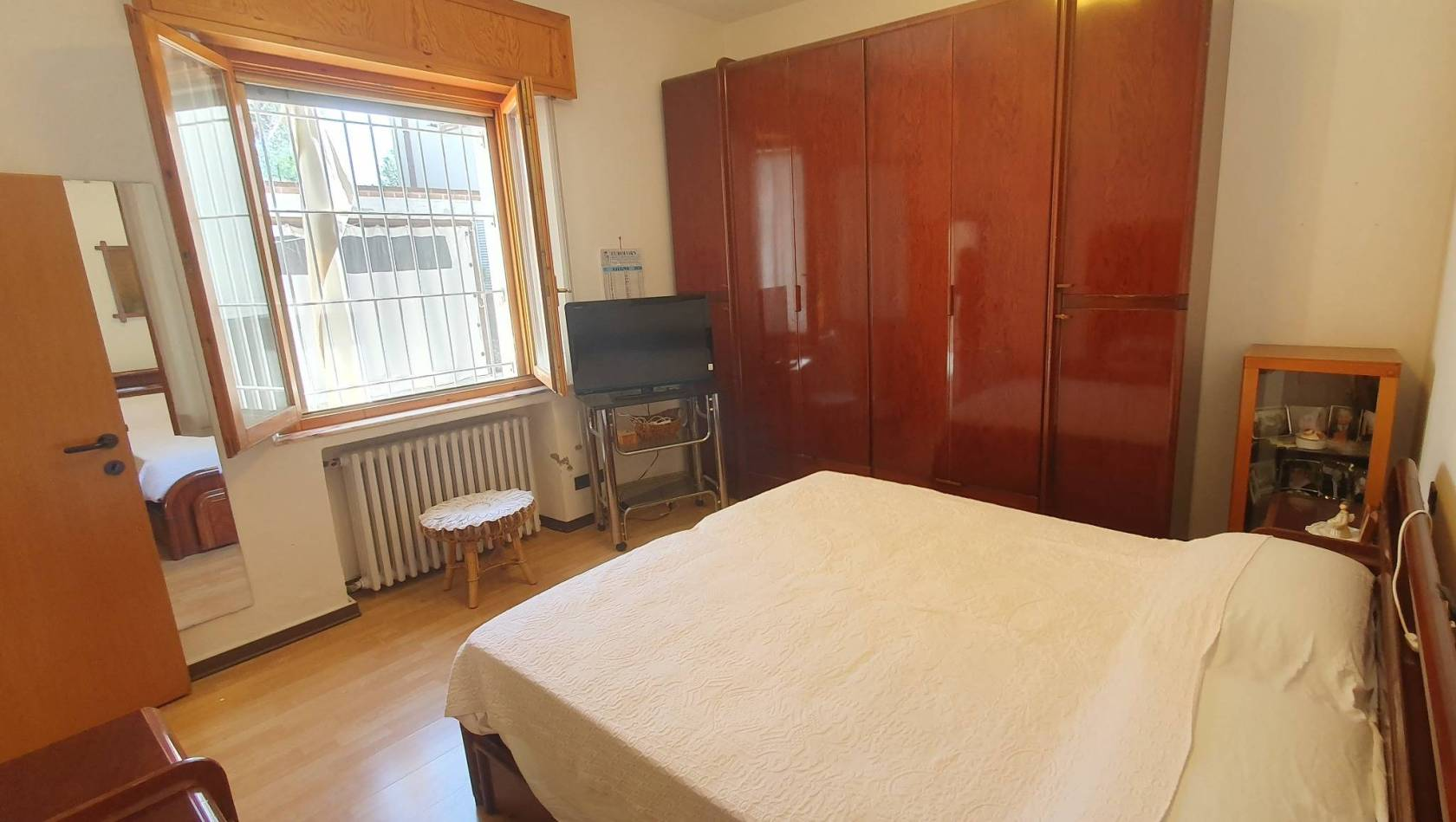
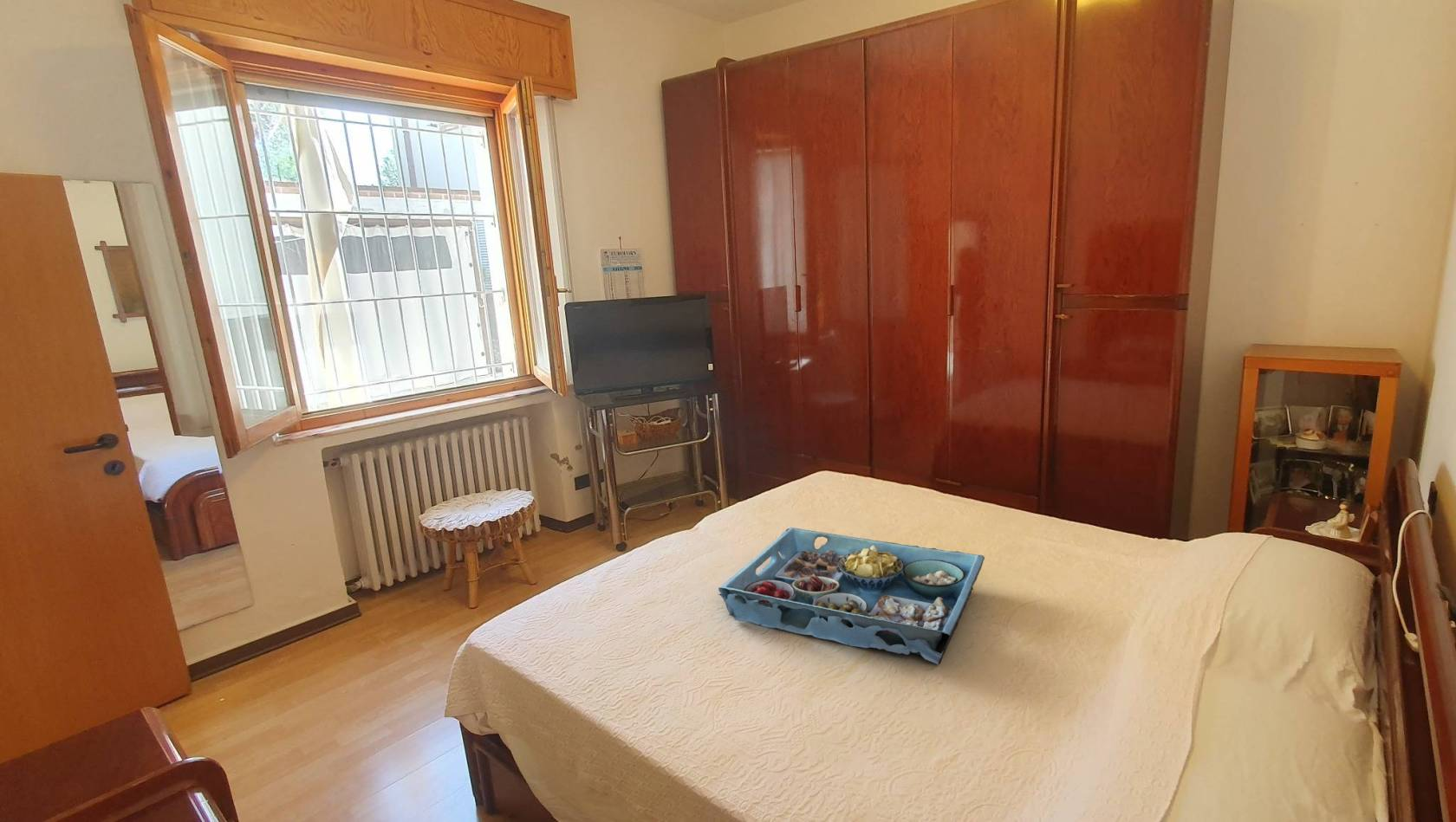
+ serving tray (855, 583)
